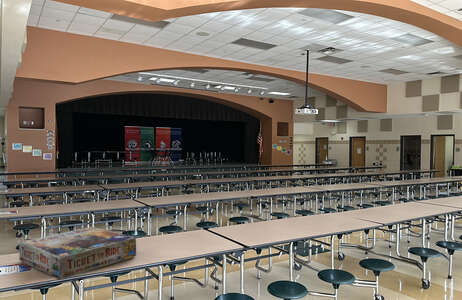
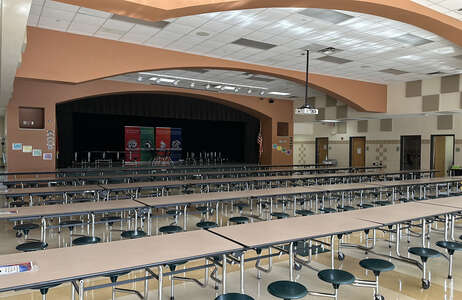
- board game (79, 248)
